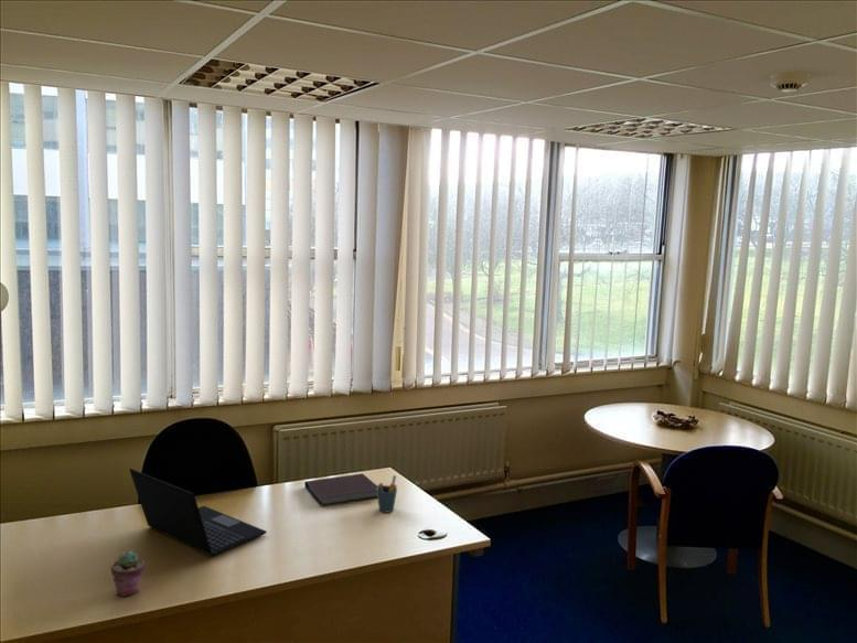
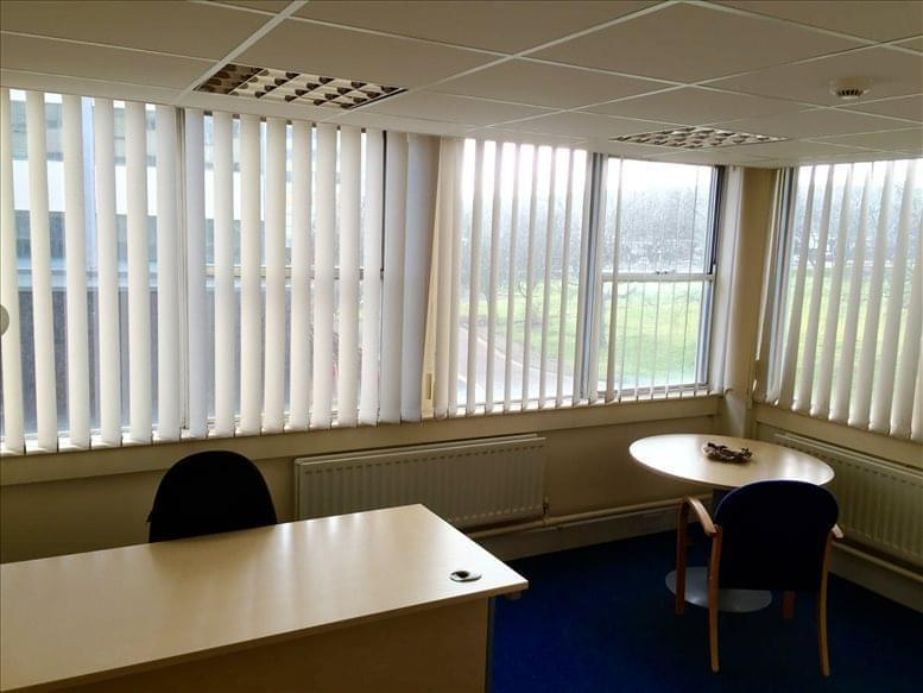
- notebook (342, 487)
- pen holder (386, 493)
- laptop (196, 503)
- potted succulent (128, 571)
